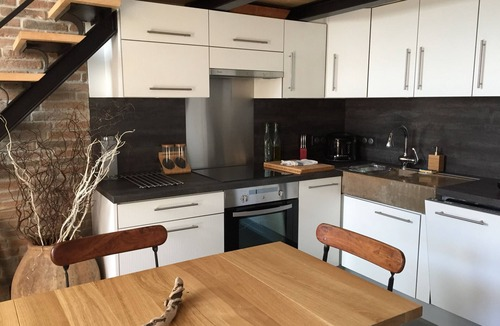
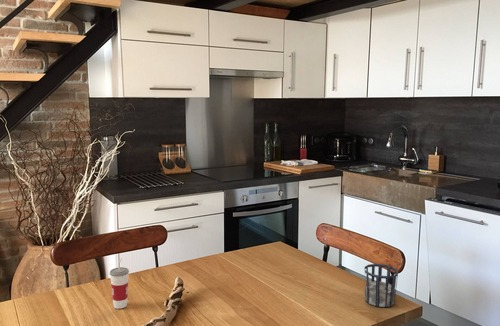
+ cup (380, 285)
+ cup (119, 282)
